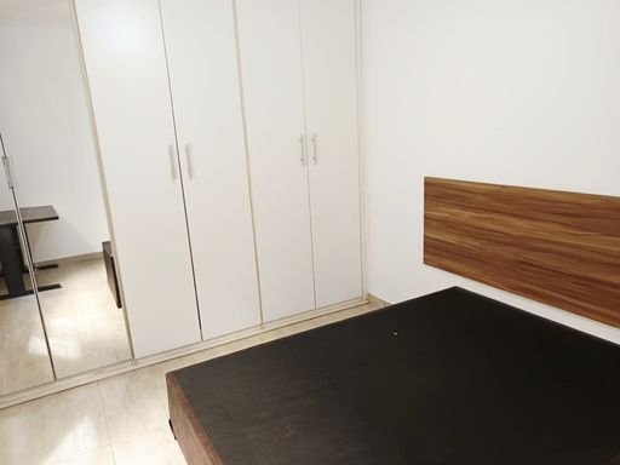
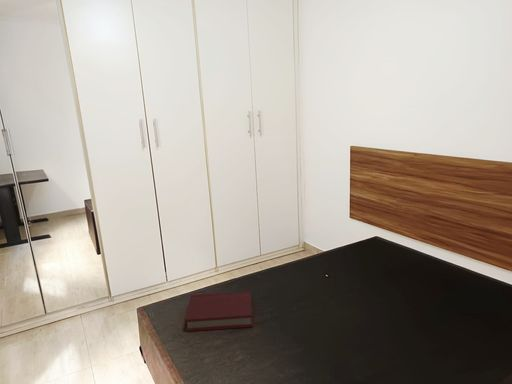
+ hardback book (220, 309)
